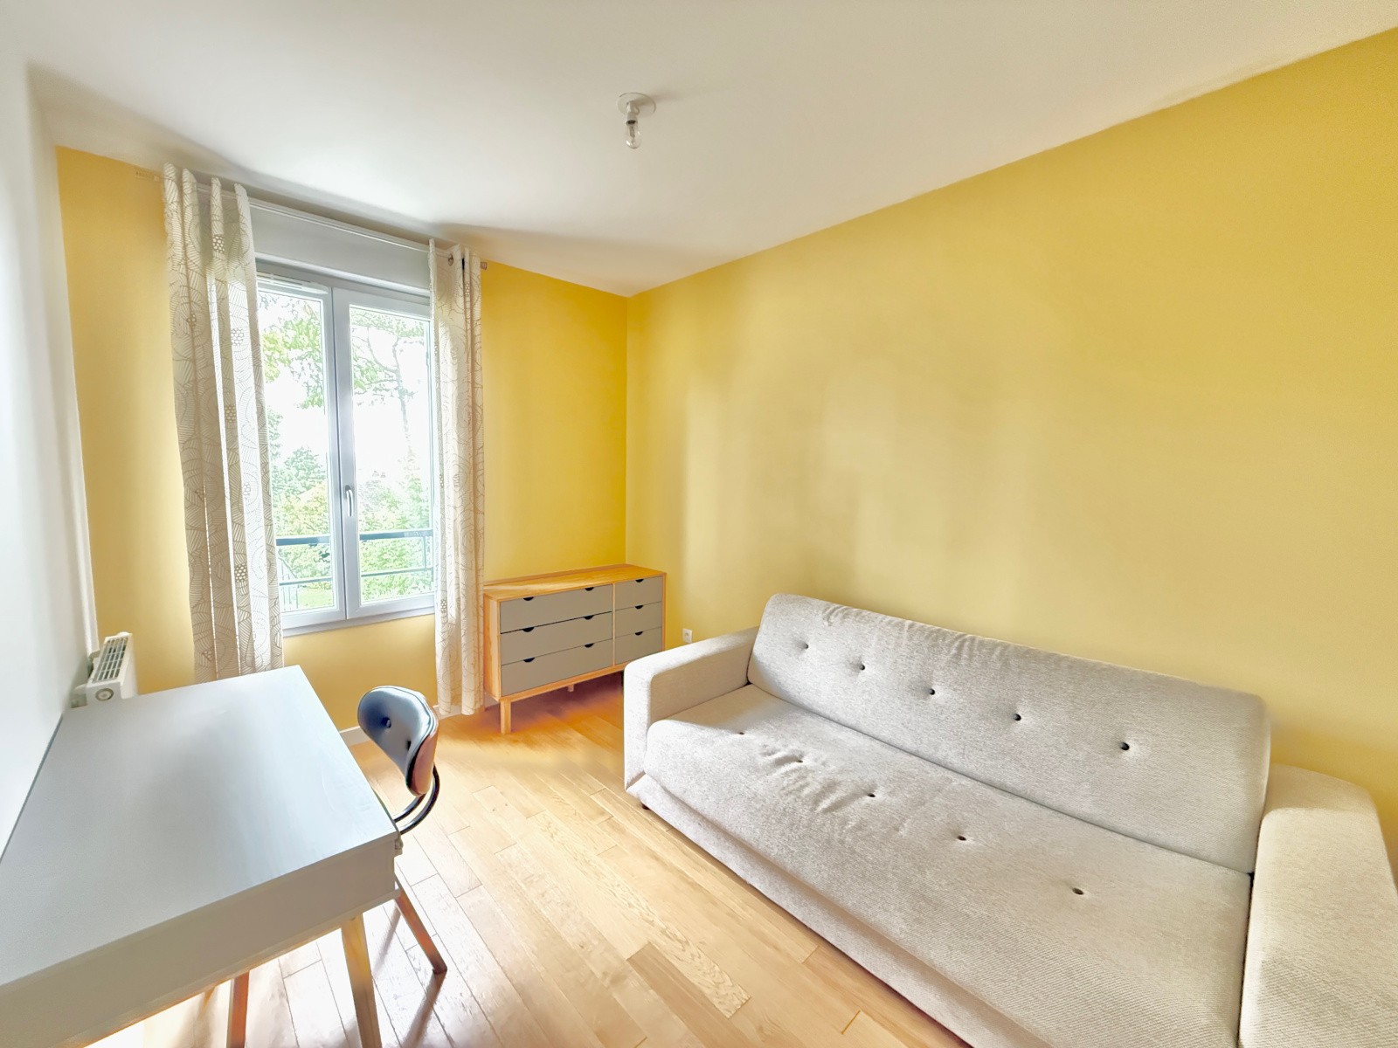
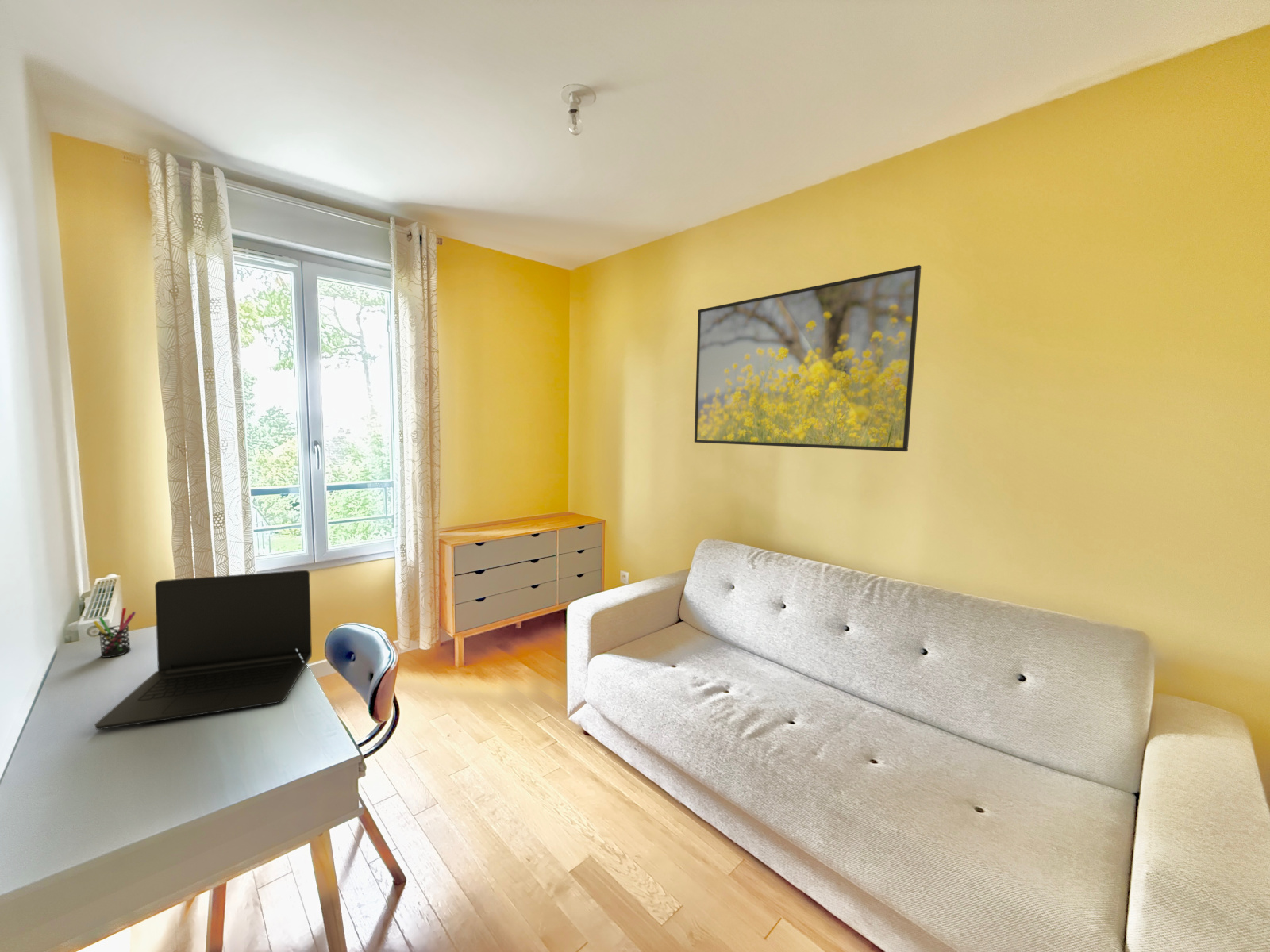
+ pen holder (114, 631)
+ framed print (787, 370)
+ laptop (217, 639)
